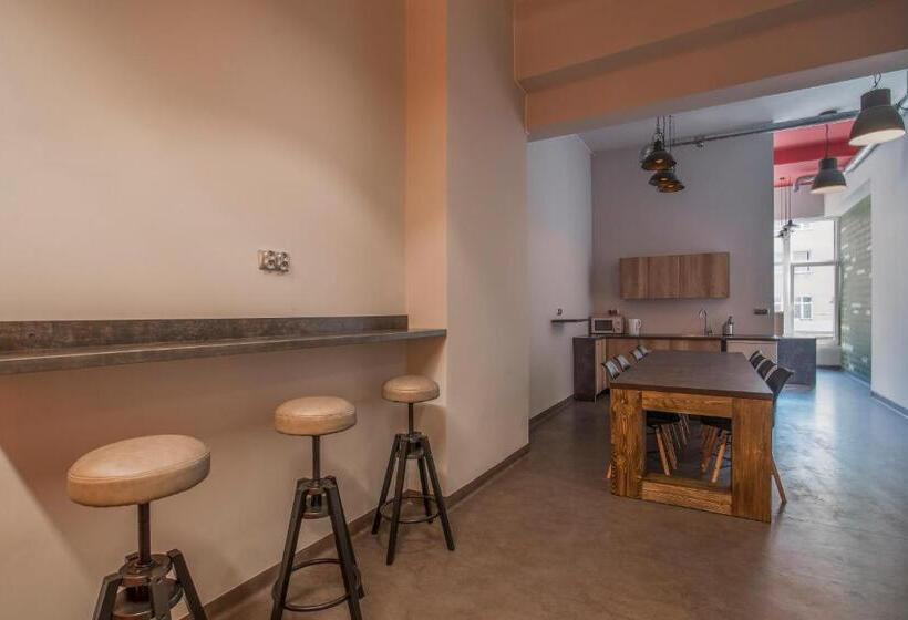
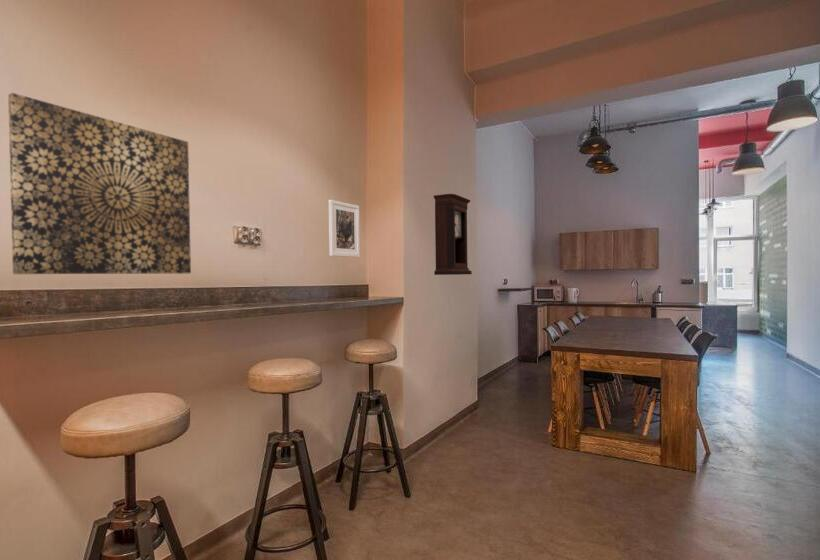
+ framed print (344, 229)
+ wall art (113, 197)
+ pendulum clock (454, 236)
